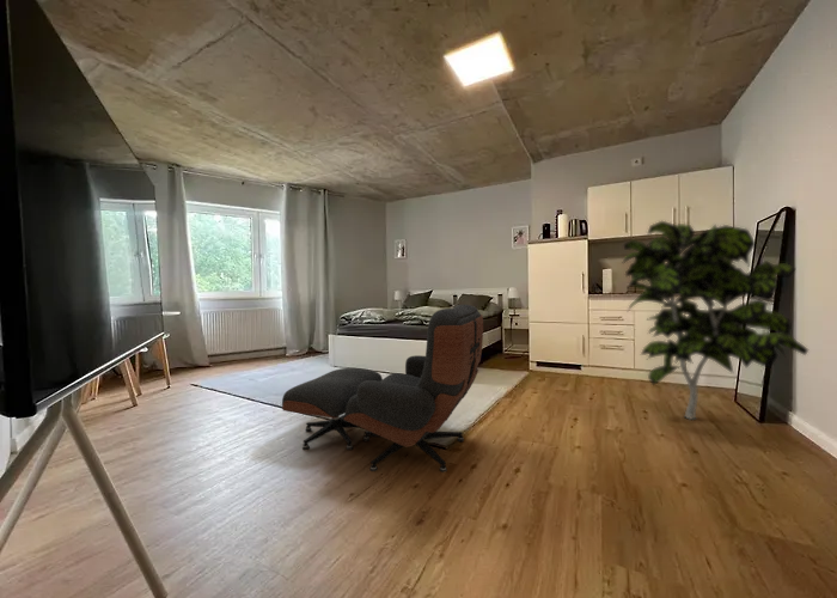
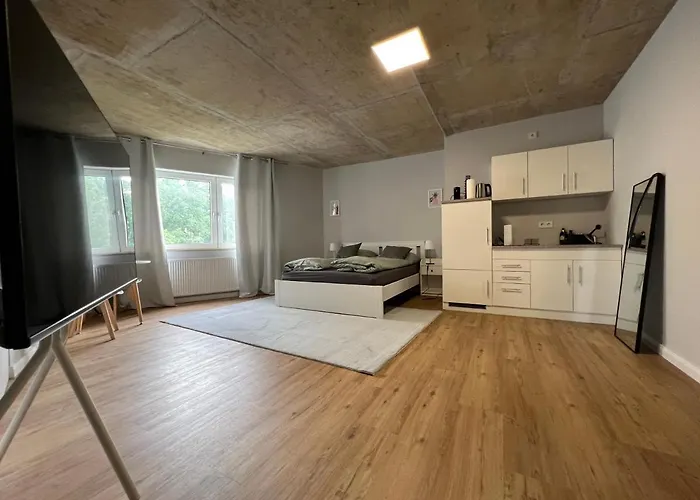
- indoor plant (702, 322)
- lounge chair (380, 376)
